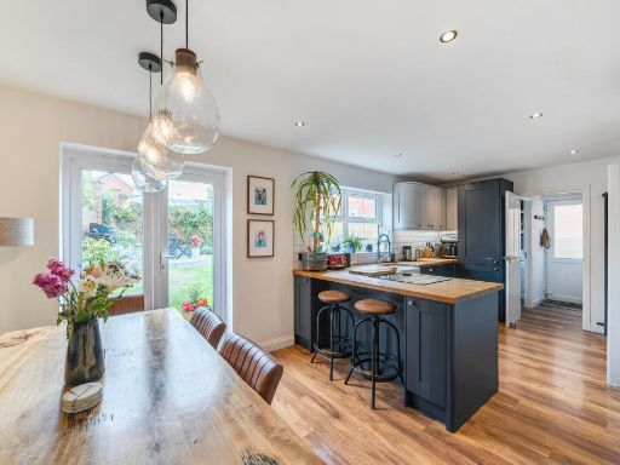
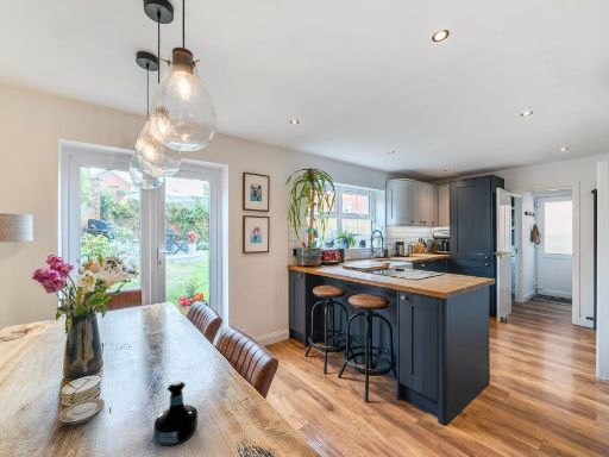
+ tequila bottle (176, 407)
+ plate (82, 412)
